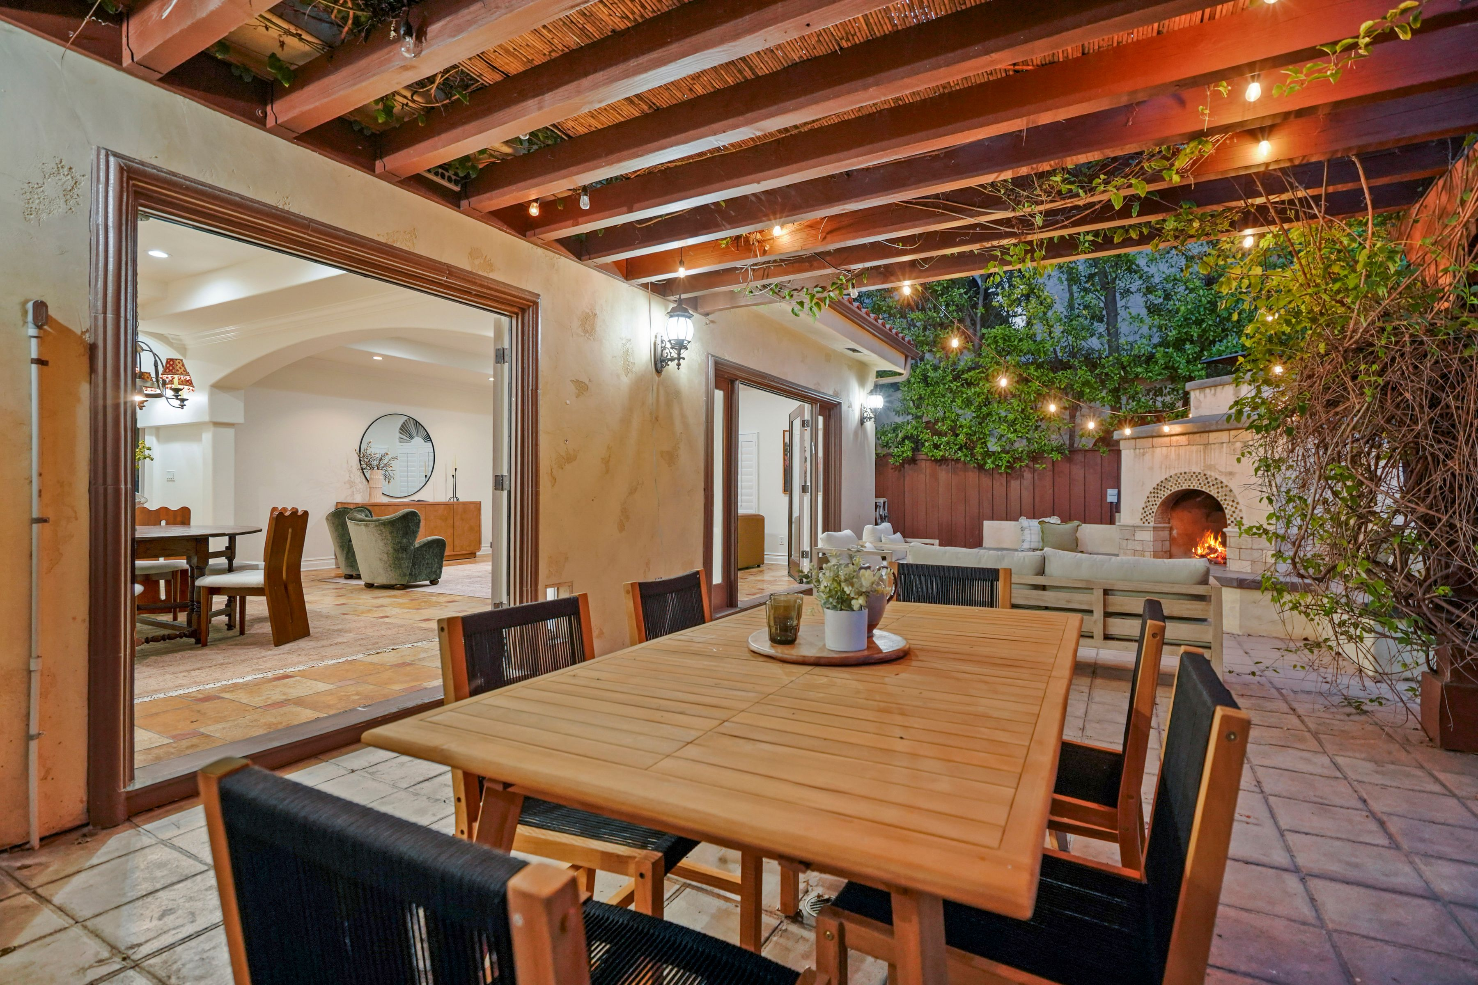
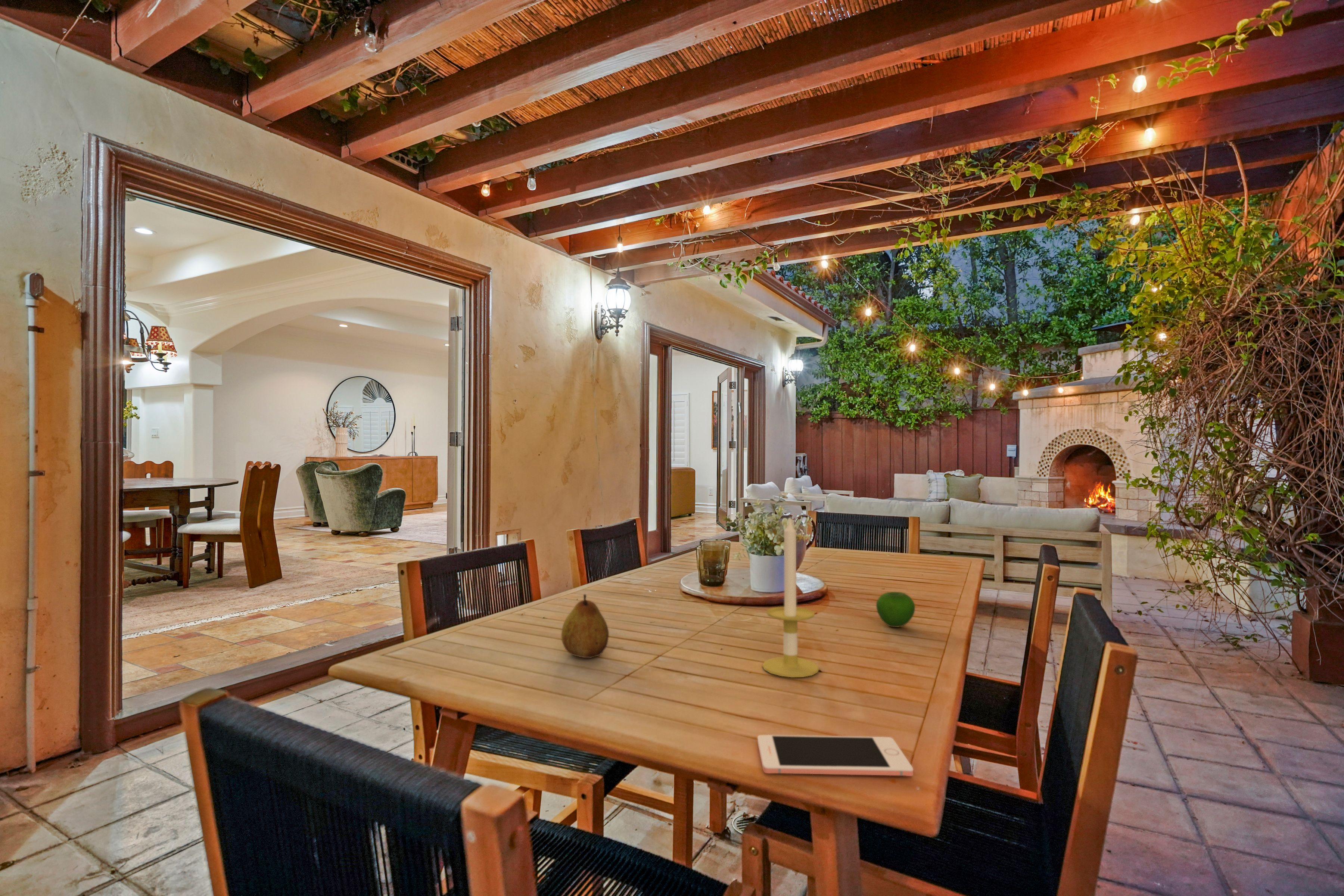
+ candle (790, 592)
+ cell phone (831, 755)
+ fruit (585, 623)
+ apple (896, 609)
